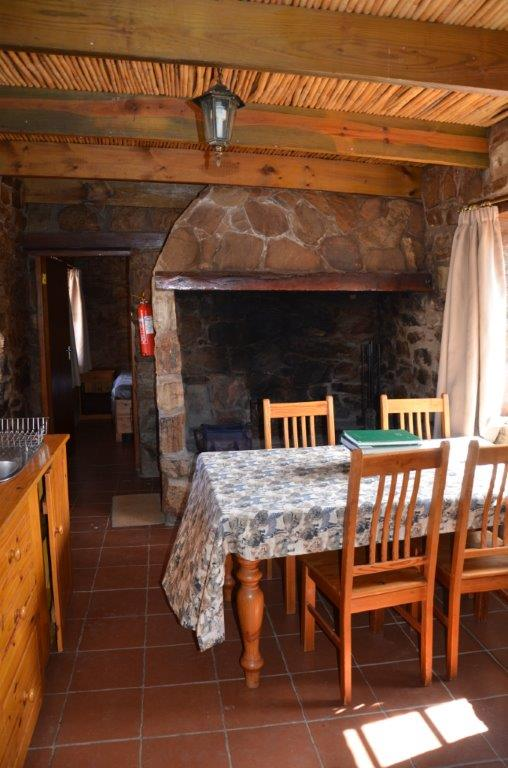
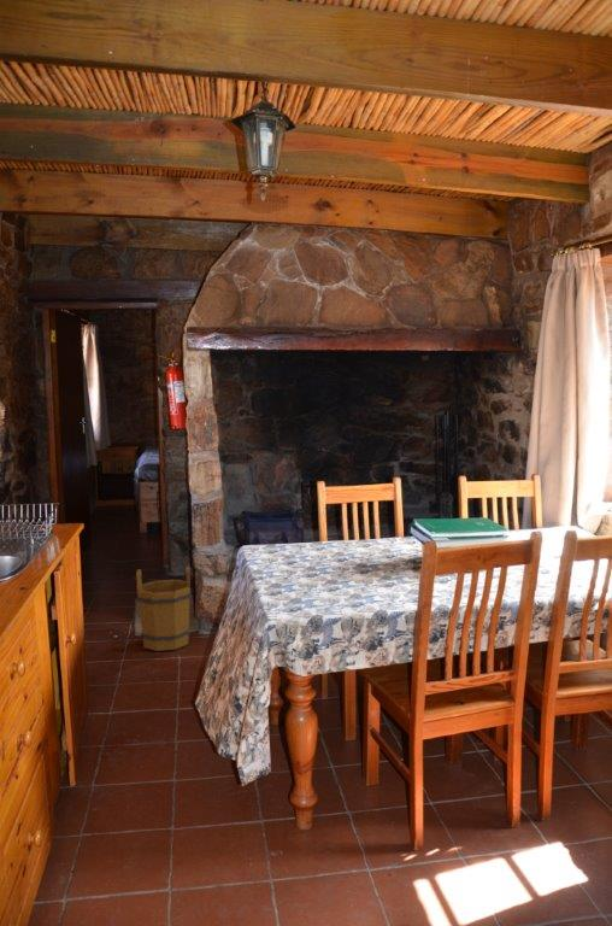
+ bucket (165, 604)
